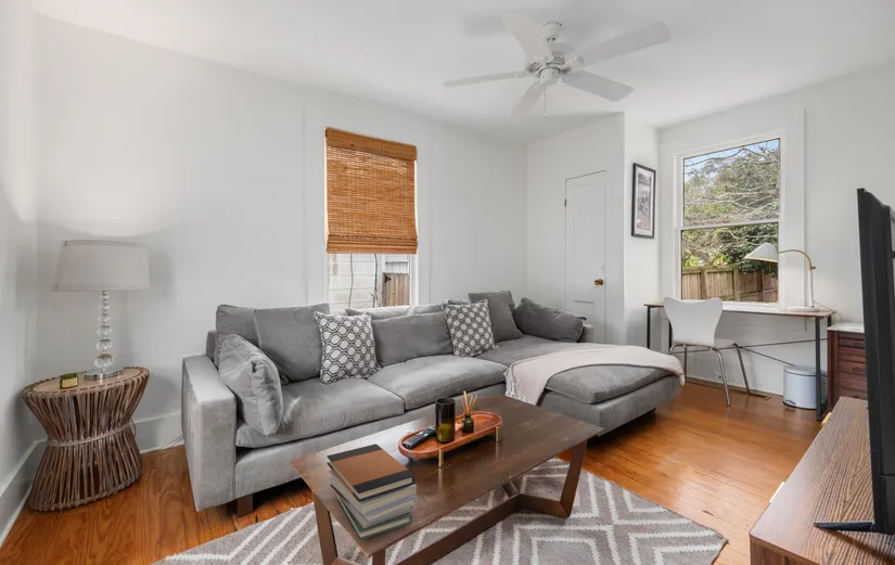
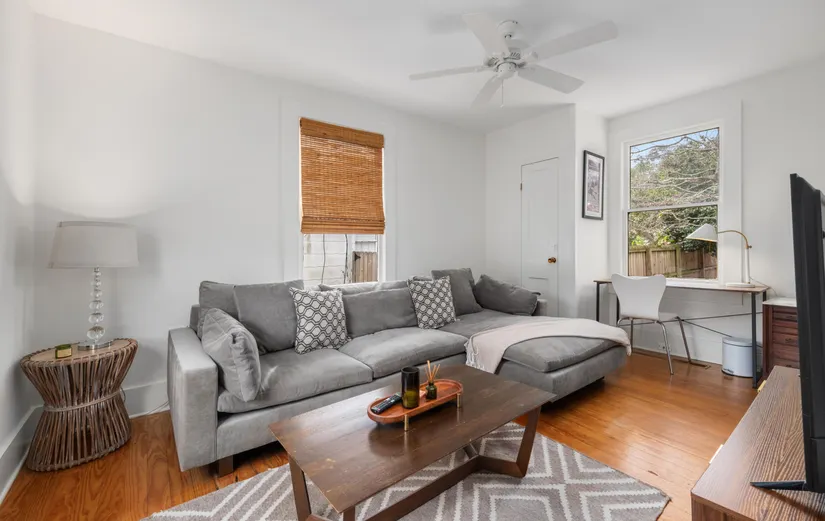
- book stack (370, 487)
